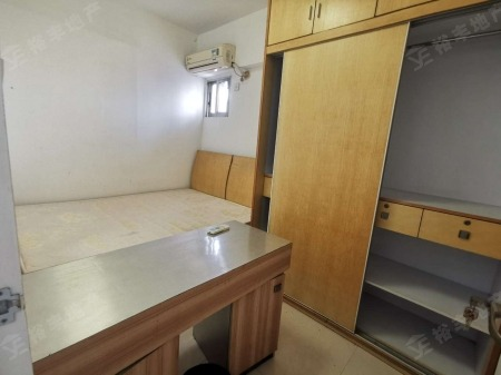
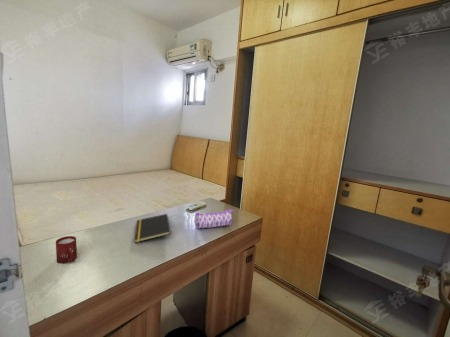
+ cup (68, 250)
+ pencil case (213, 218)
+ notepad (152, 226)
